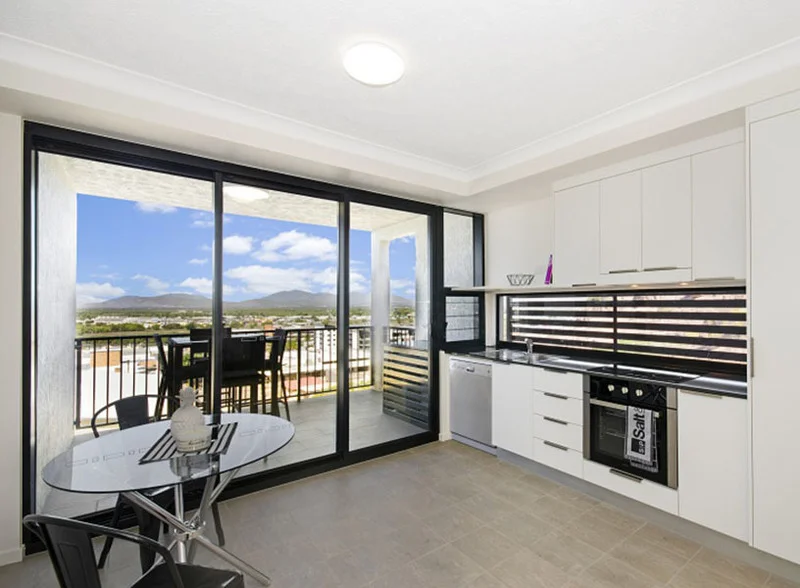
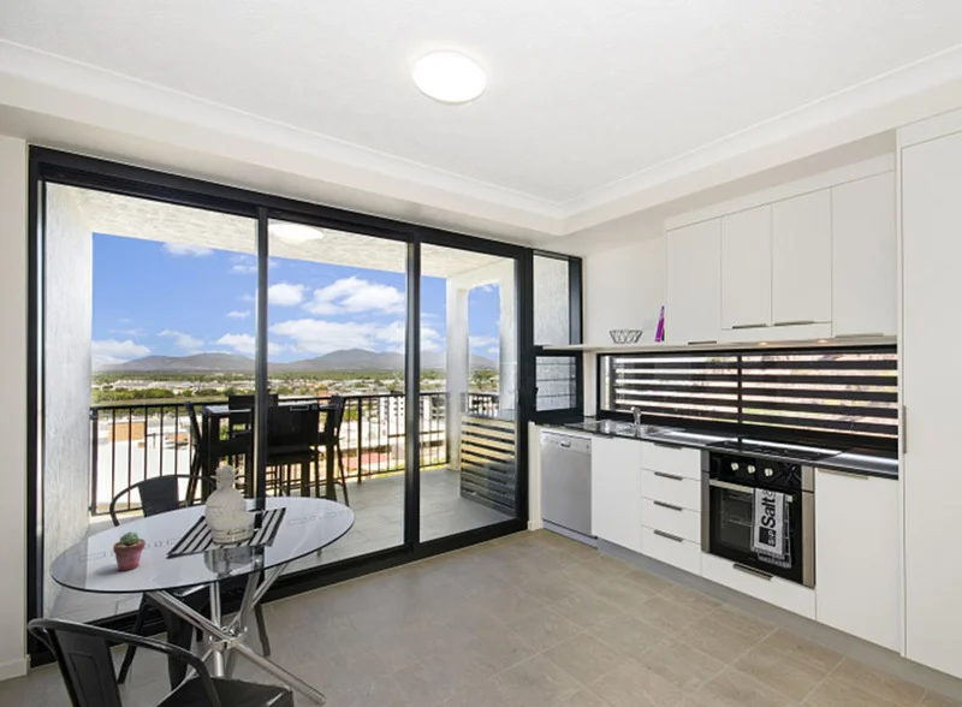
+ potted succulent (129, 549)
